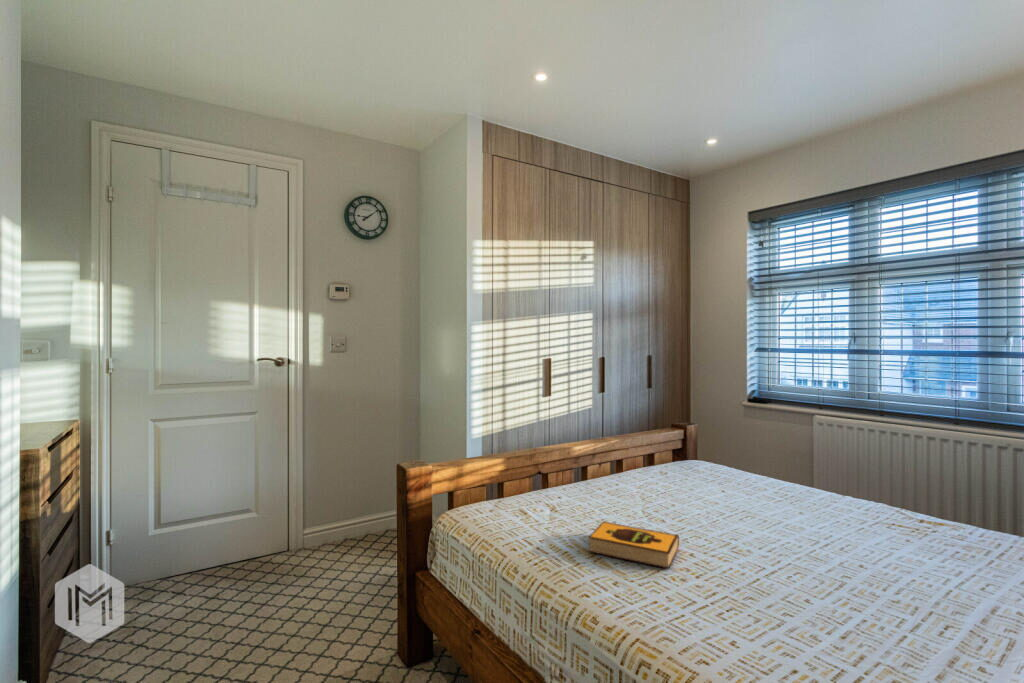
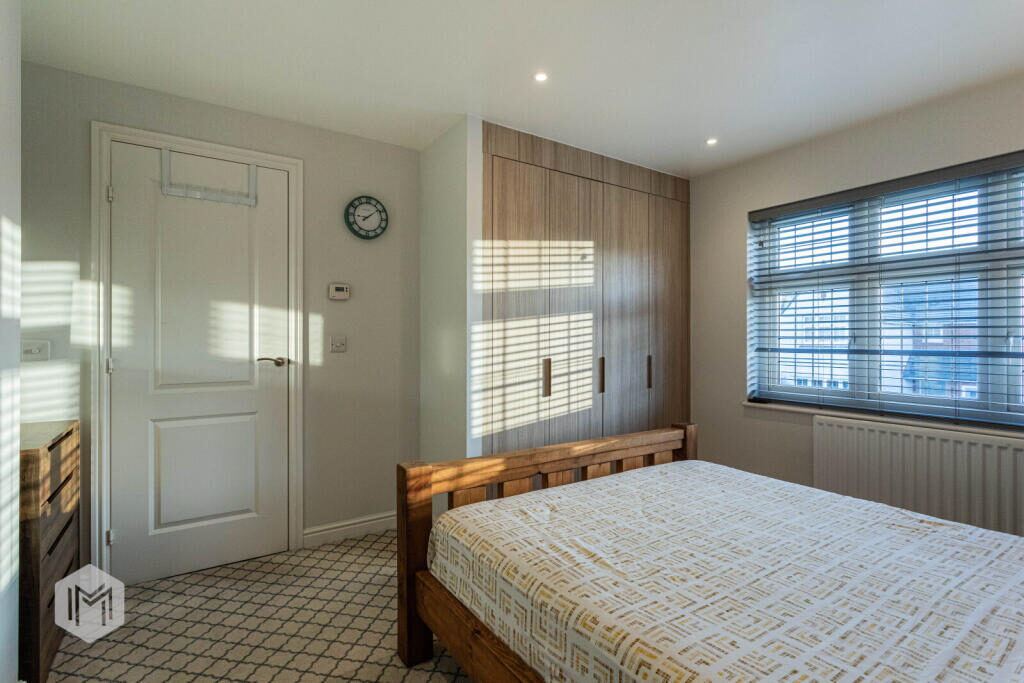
- hardback book (634, 542)
